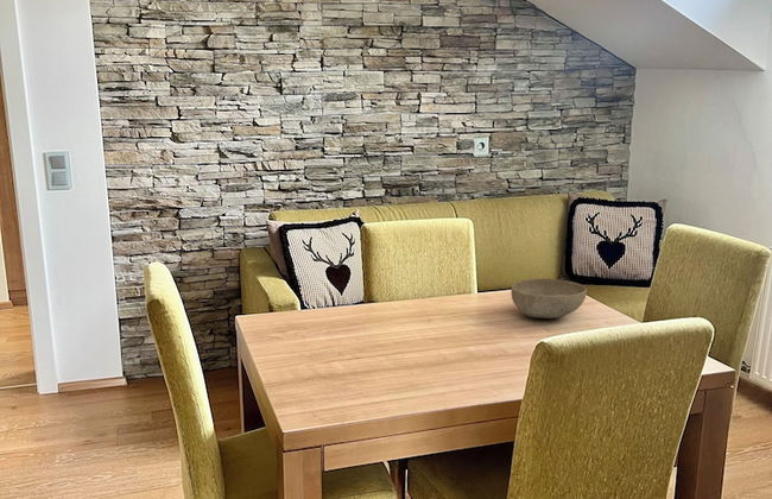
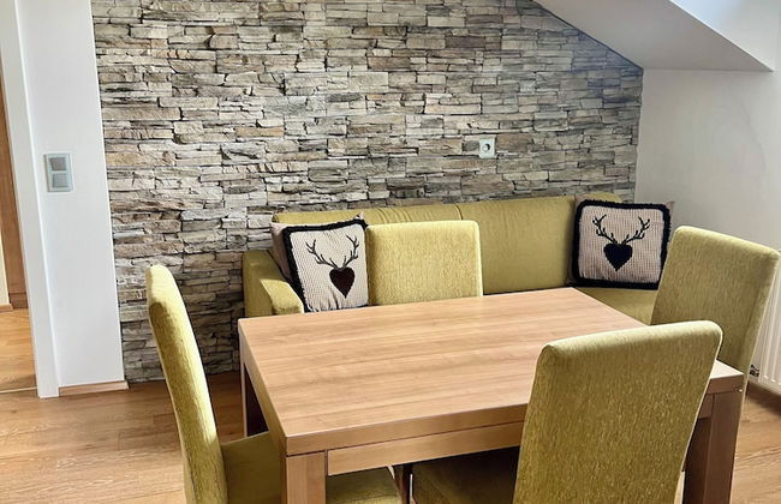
- bowl (548, 302)
